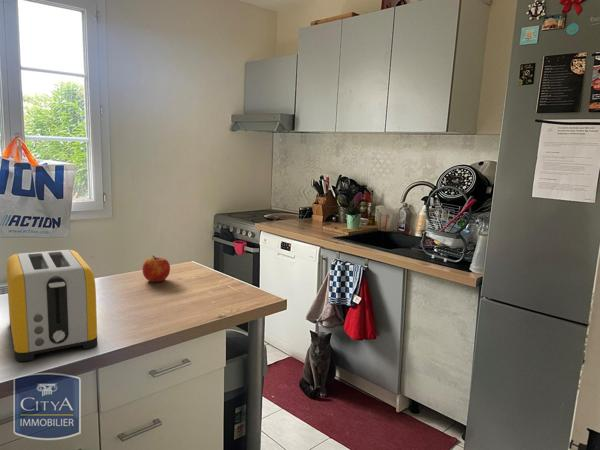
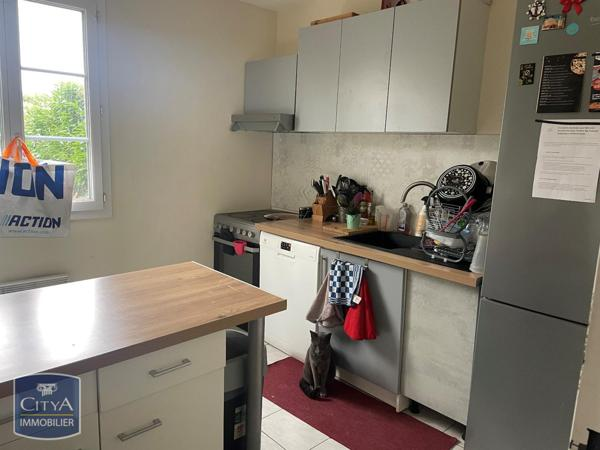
- apple (156, 267)
- toaster (50, 298)
